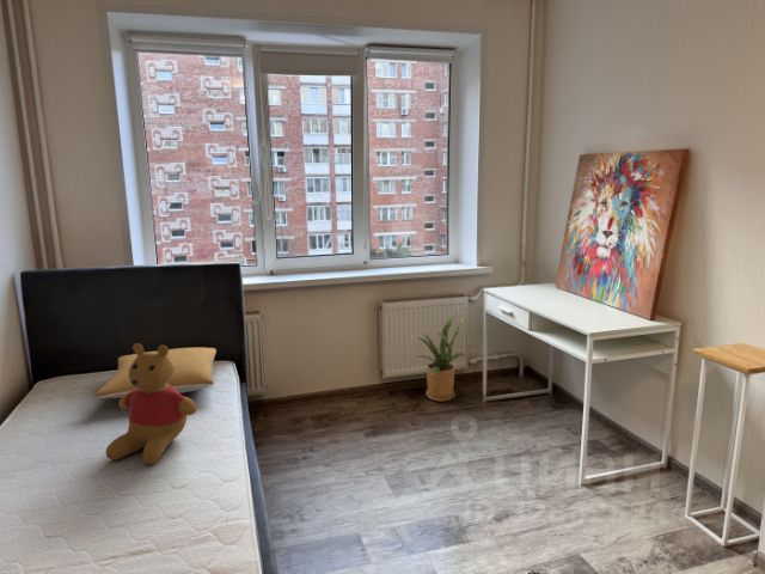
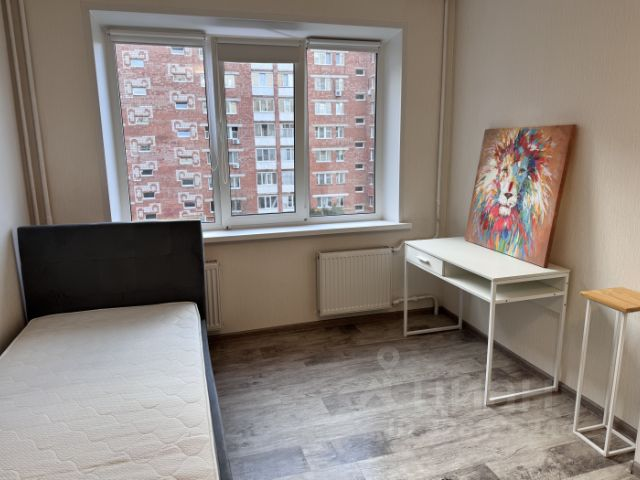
- teddy bear (146, 398)
- house plant (436, 356)
- pillow (170, 378)
